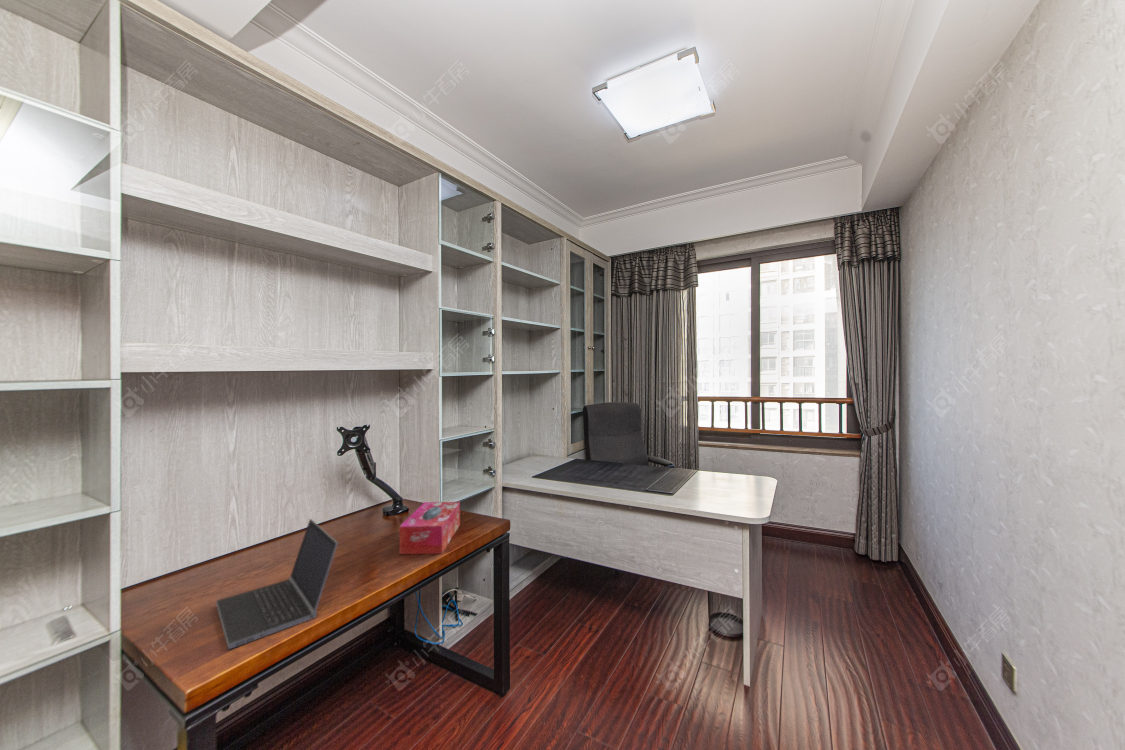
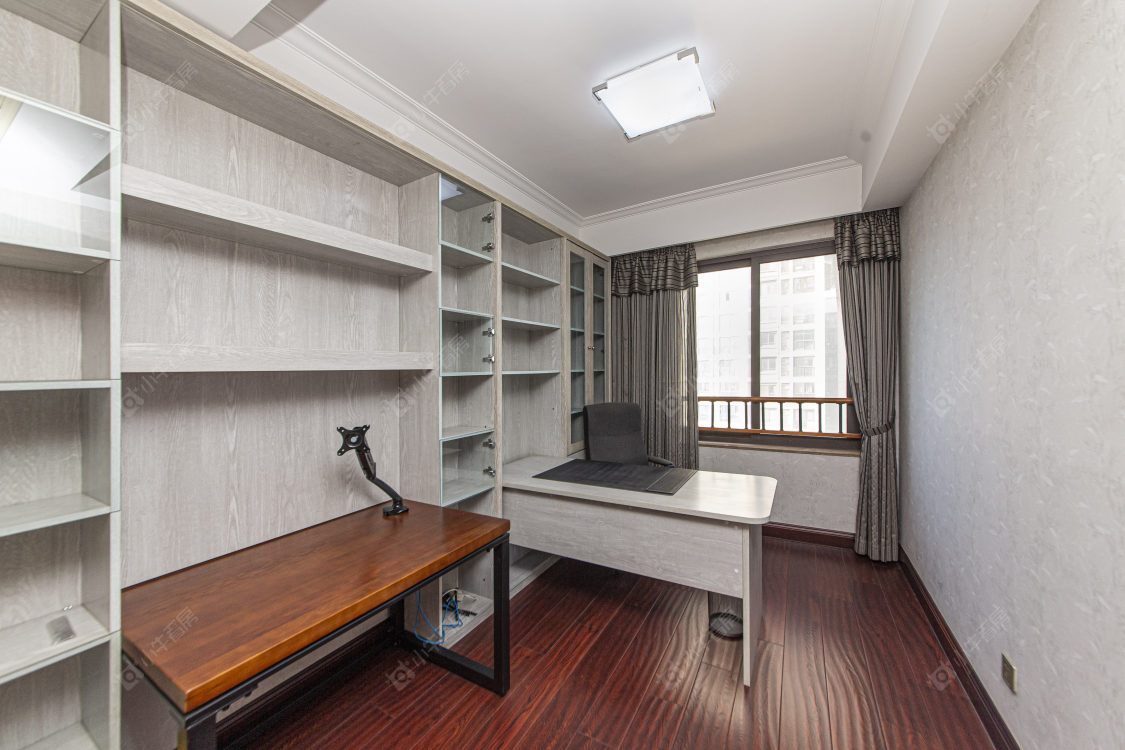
- laptop computer (278, 582)
- tissue box (432, 525)
